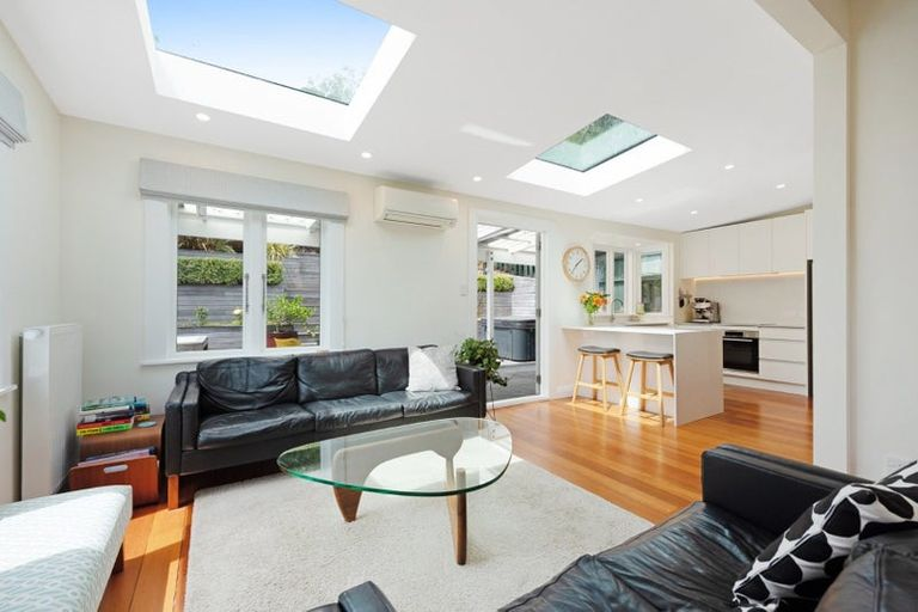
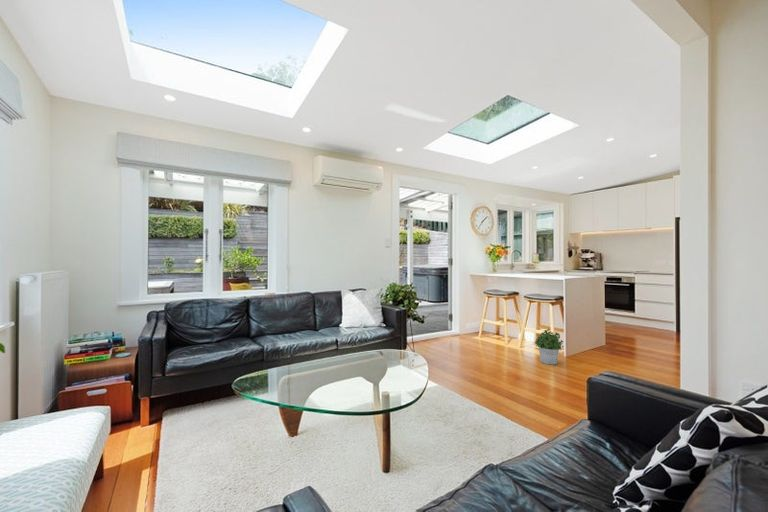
+ potted plant (550, 346)
